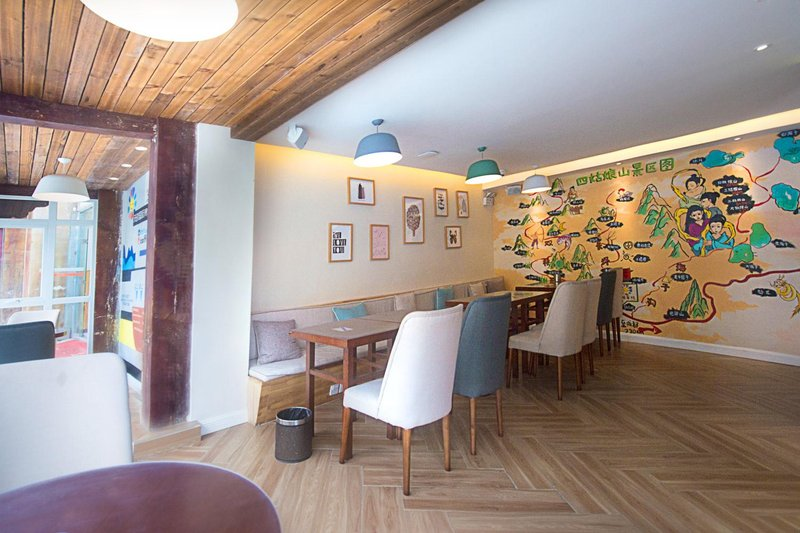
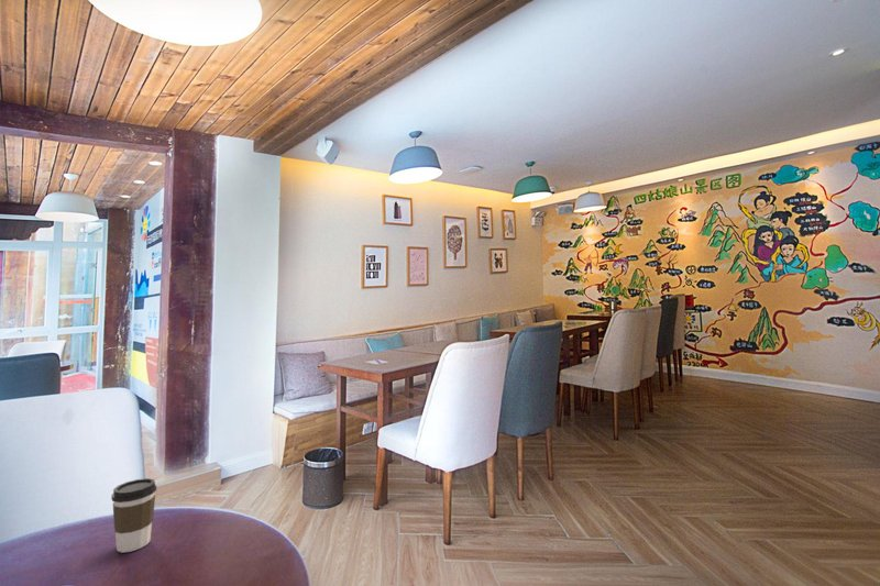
+ coffee cup (133, 515)
